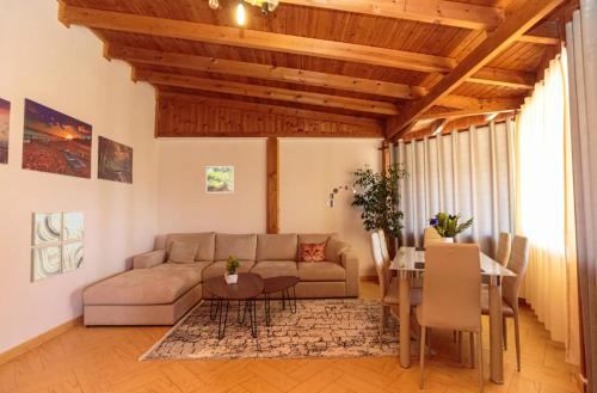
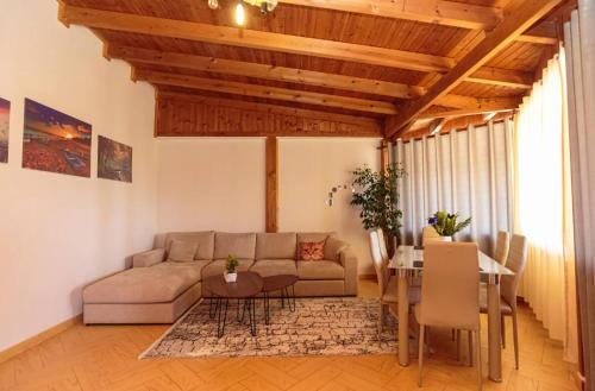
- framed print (220, 179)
- wall art (60, 241)
